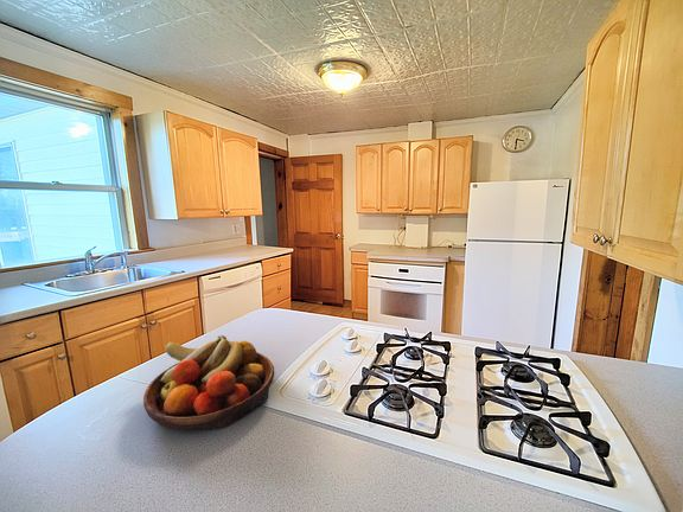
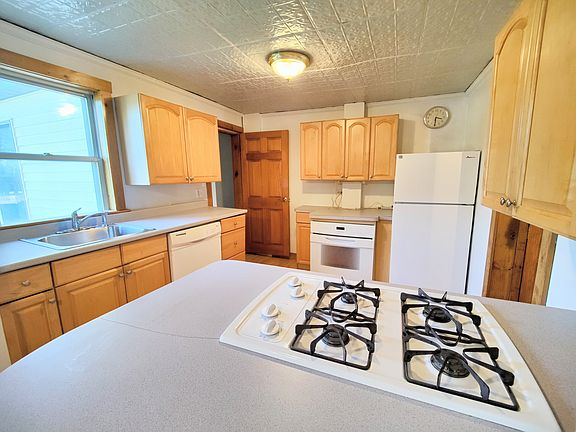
- fruit bowl (211, 372)
